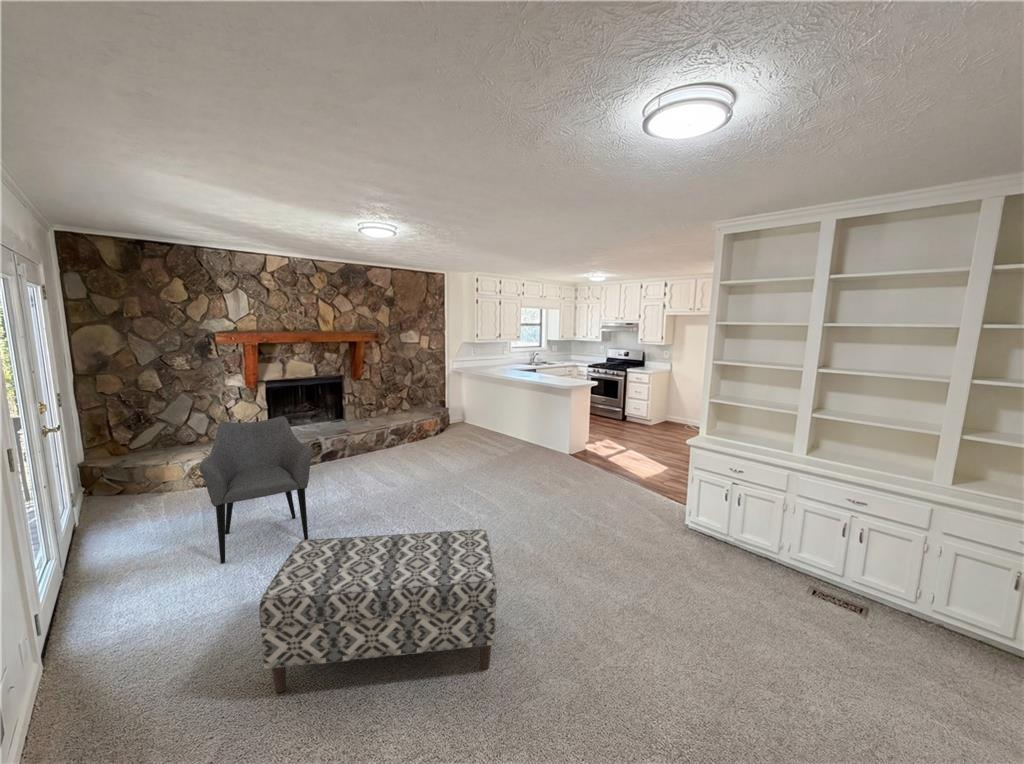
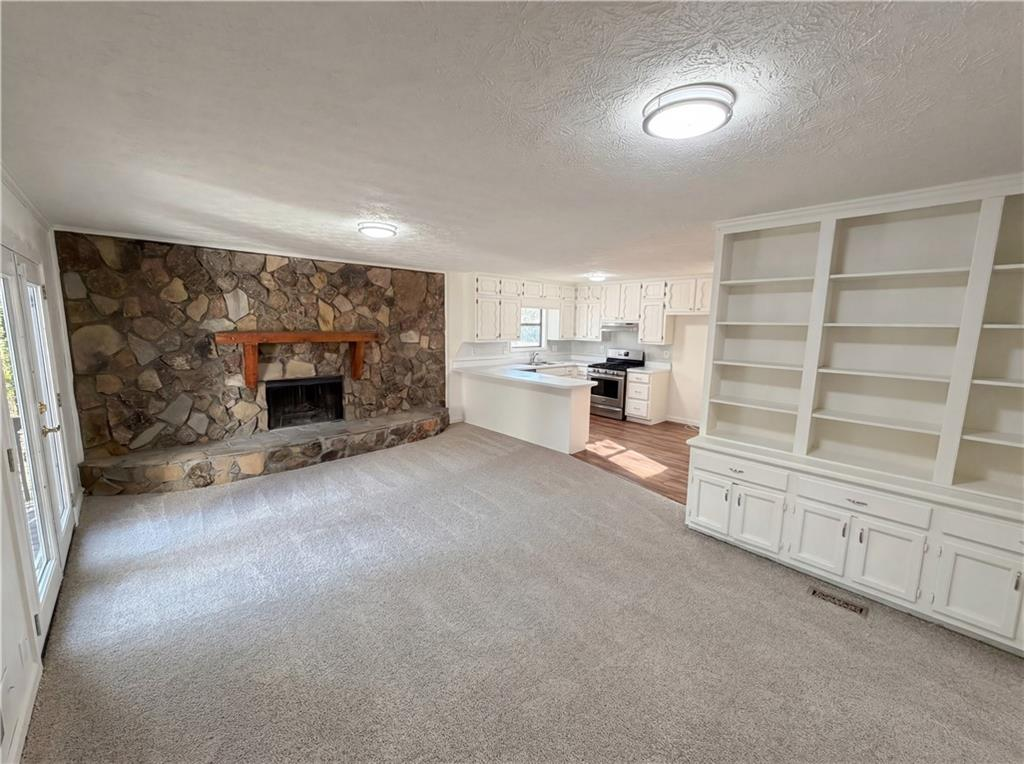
- armchair (260, 484)
- bench (391, 602)
